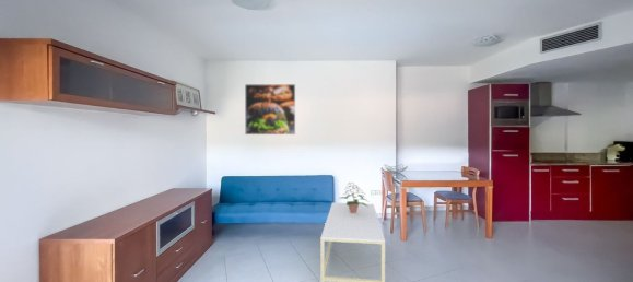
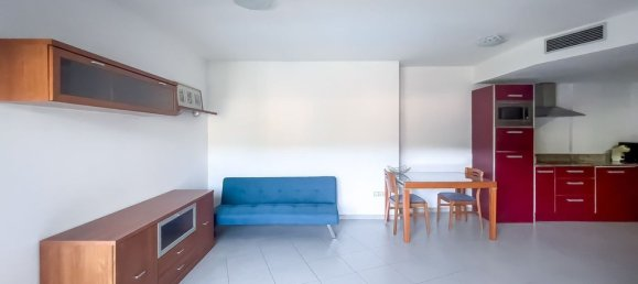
- coffee table (352, 240)
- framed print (270, 109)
- potted plant (353, 197)
